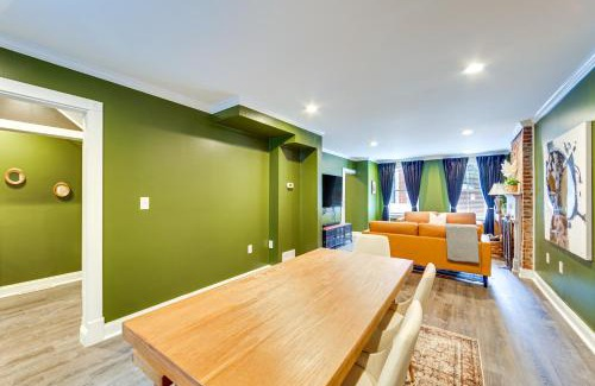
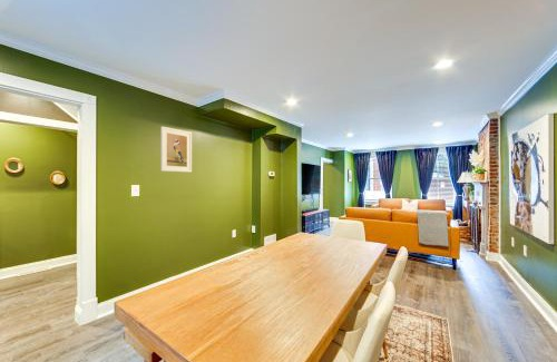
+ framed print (176, 150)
